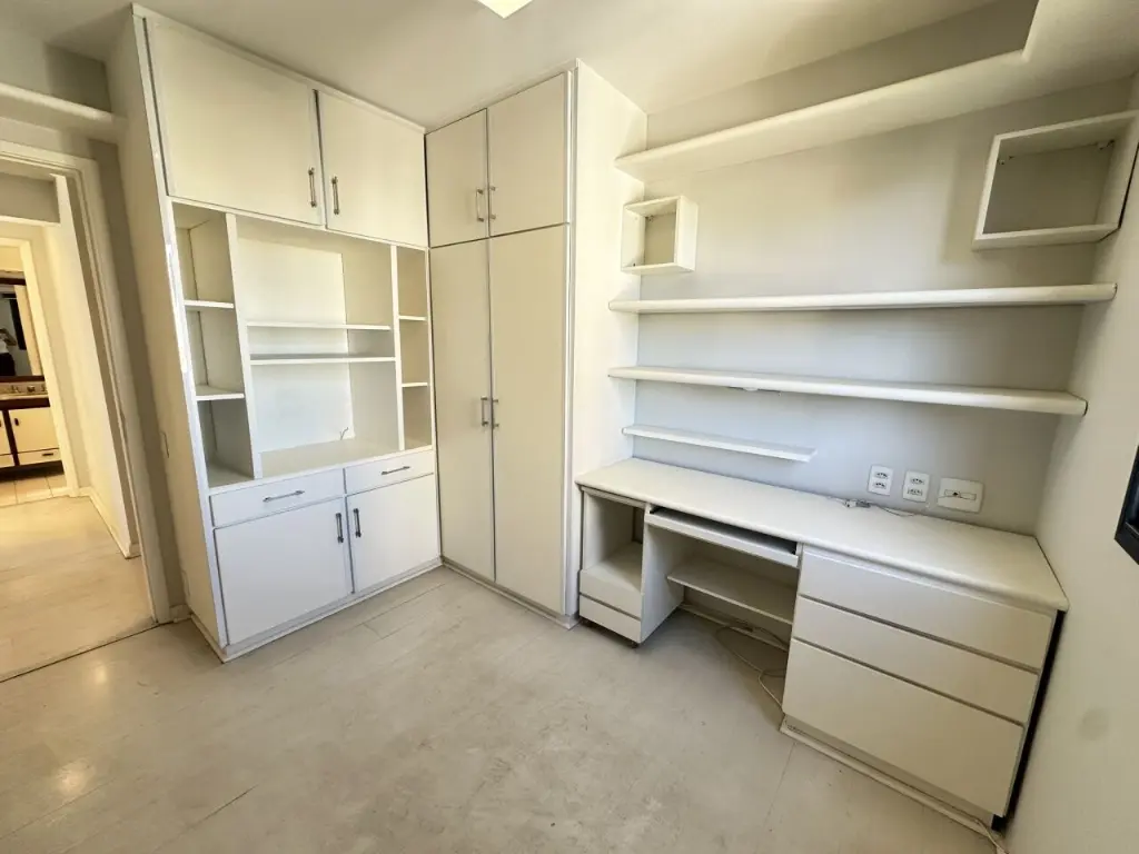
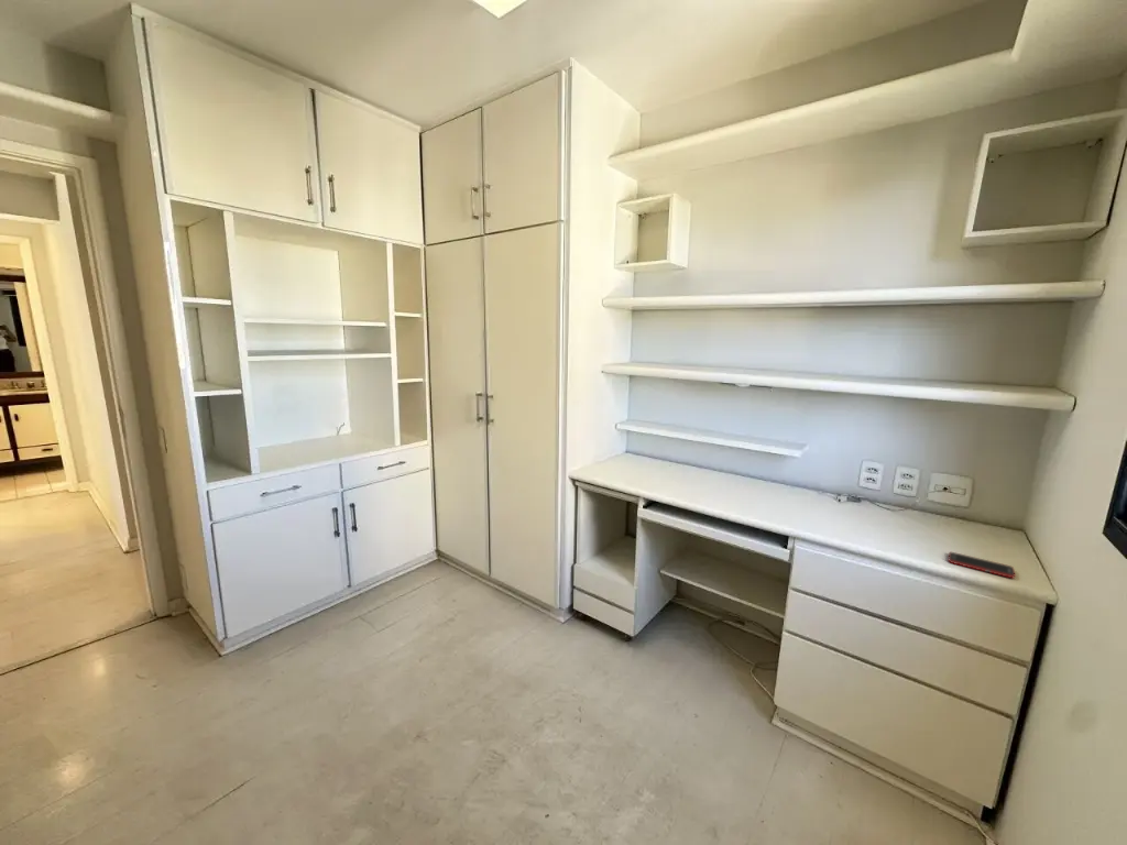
+ cell phone (980, 564)
